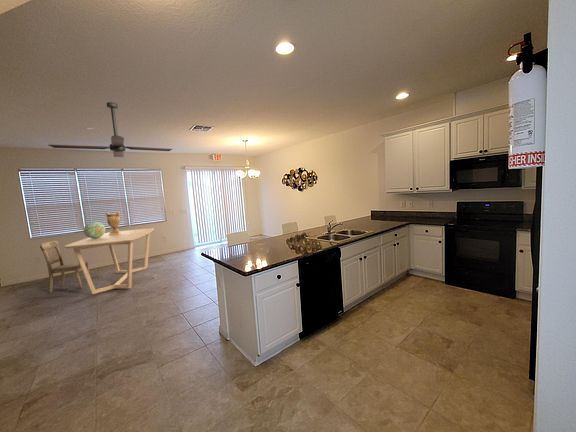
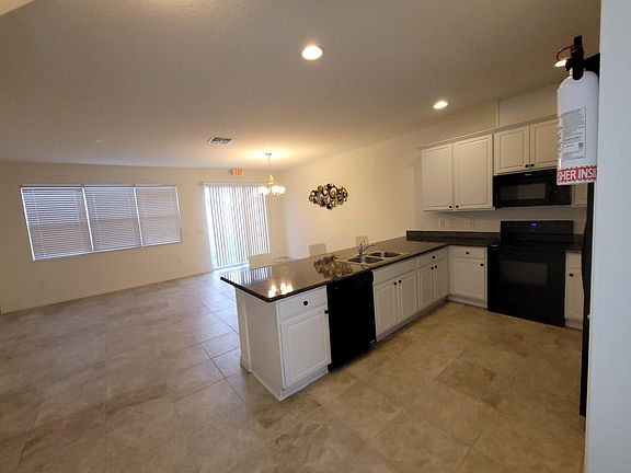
- dining table (116, 258)
- chair (66, 264)
- ceiling fan (114, 127)
- decorative urn (114, 223)
- decorative globe (94, 229)
